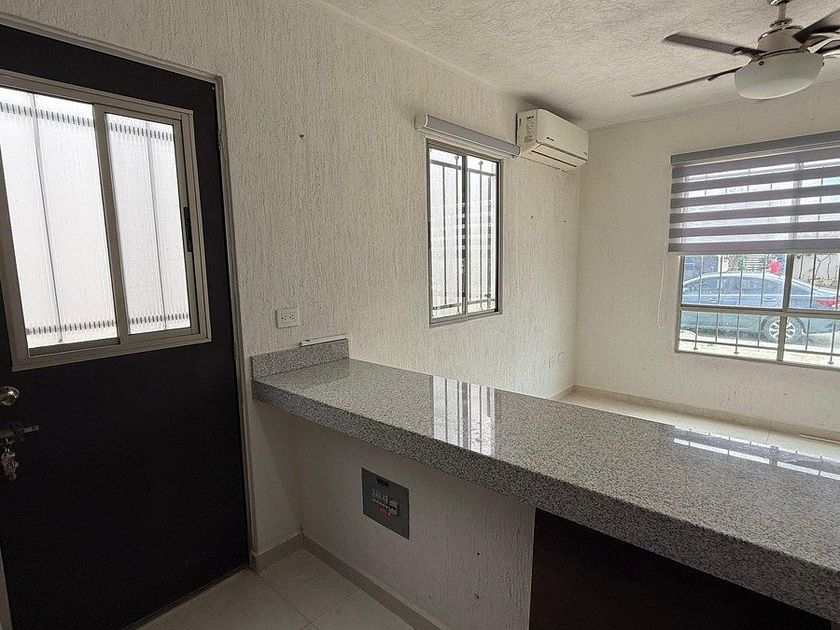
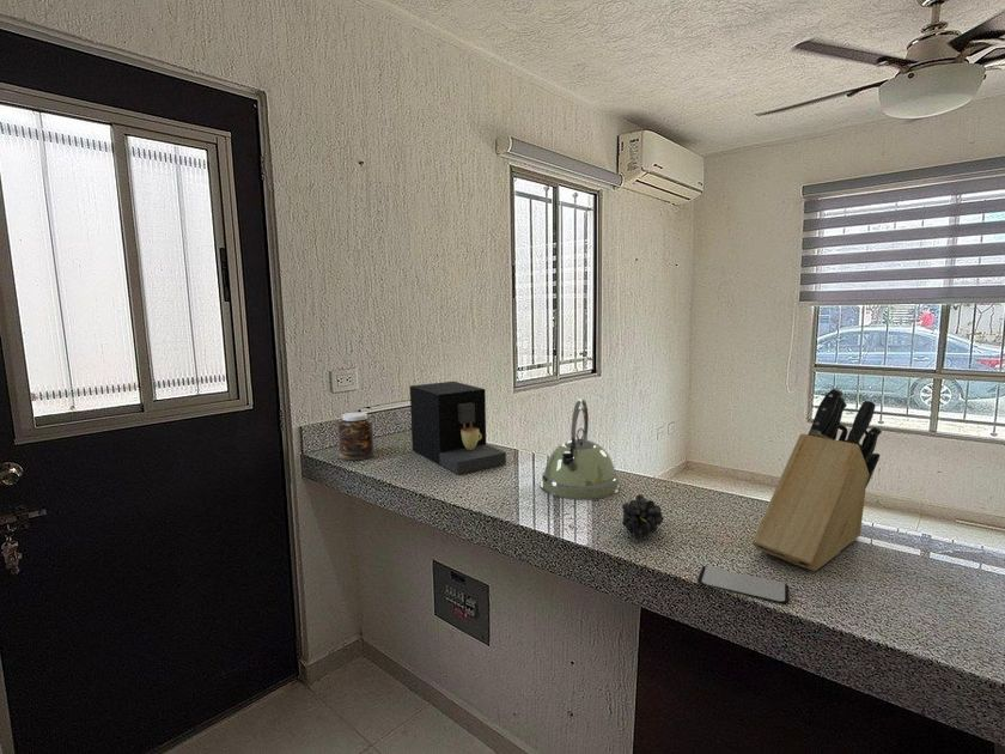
+ smartphone (742, 583)
+ jar (355, 434)
+ knife block (823, 469)
+ coffee maker (455, 424)
+ kettle (578, 444)
+ fruit (645, 512)
